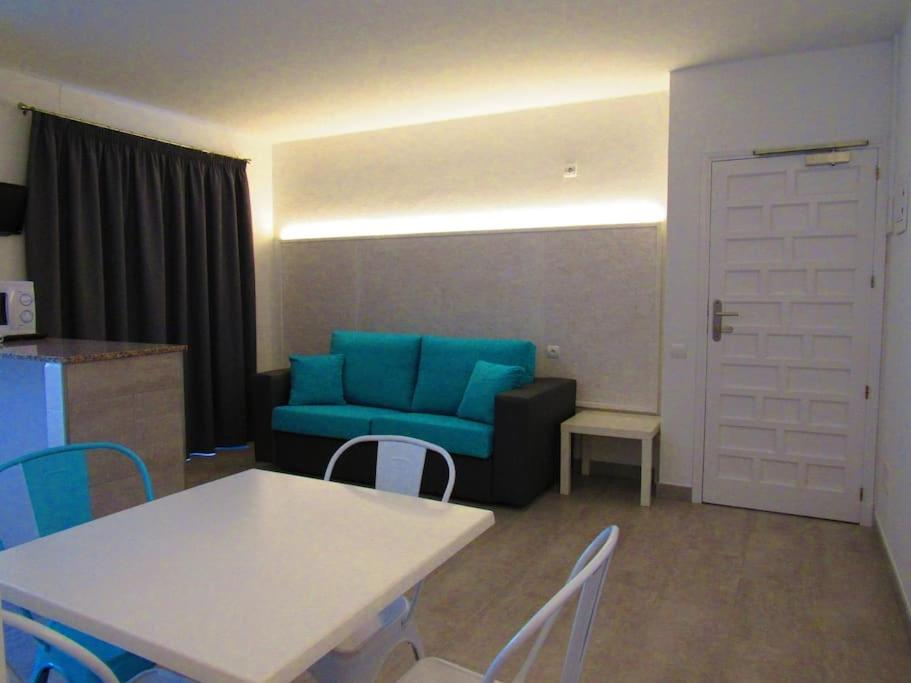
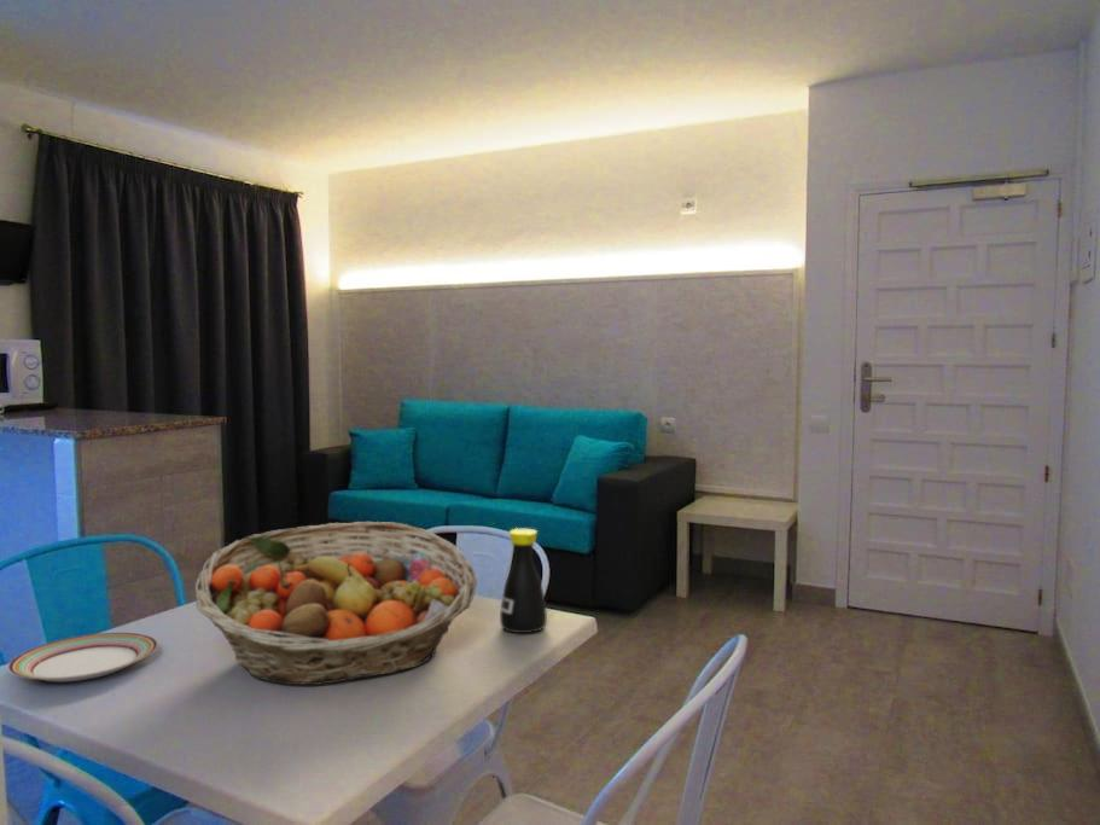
+ fruit basket (341, 595)
+ bottle (523, 579)
+ plate (86, 658)
